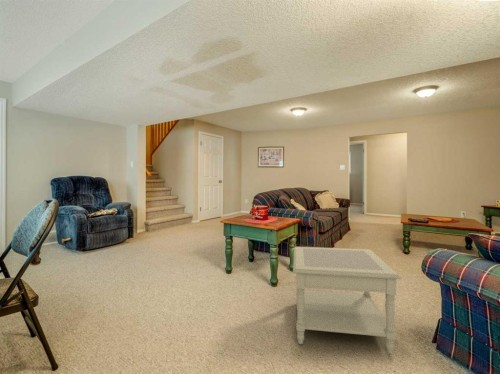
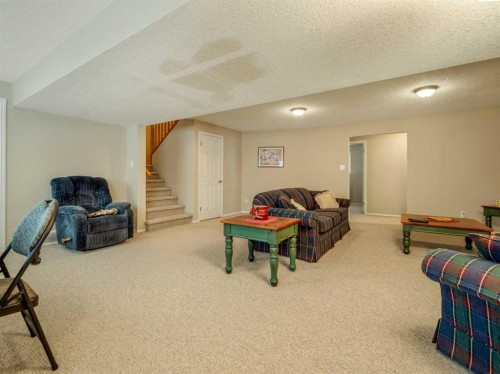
- side table (337, 292)
